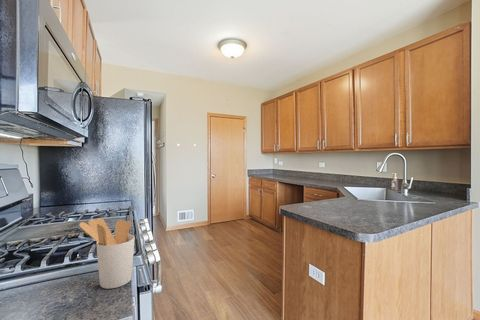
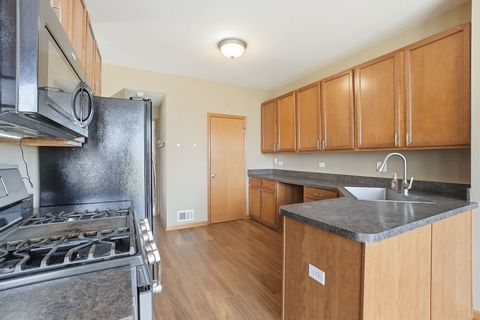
- utensil holder (108, 249)
